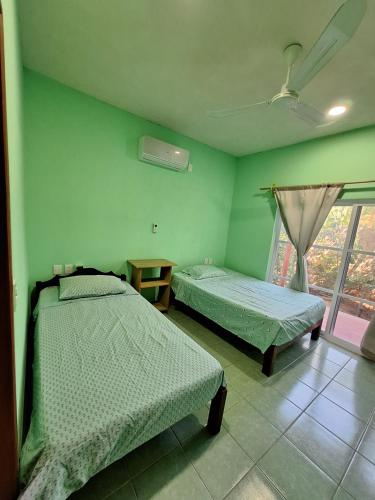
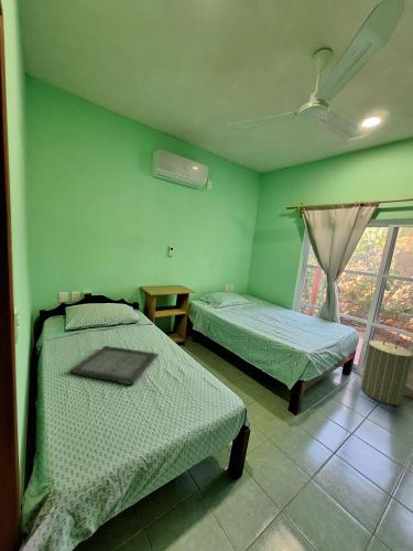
+ serving tray (118, 361)
+ laundry hamper (385, 367)
